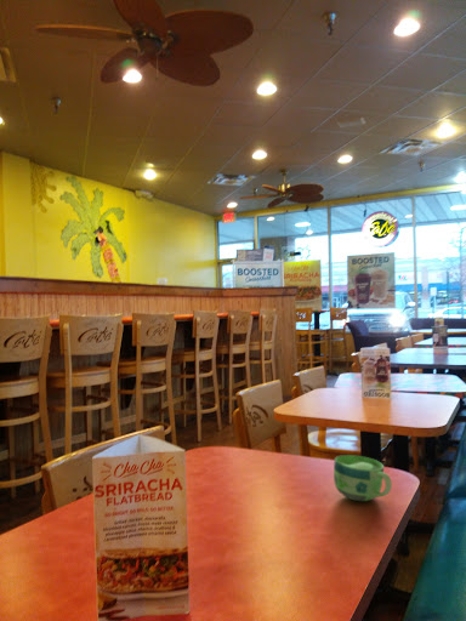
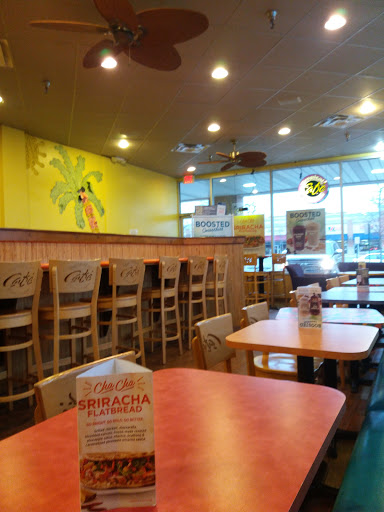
- cup (365, 479)
